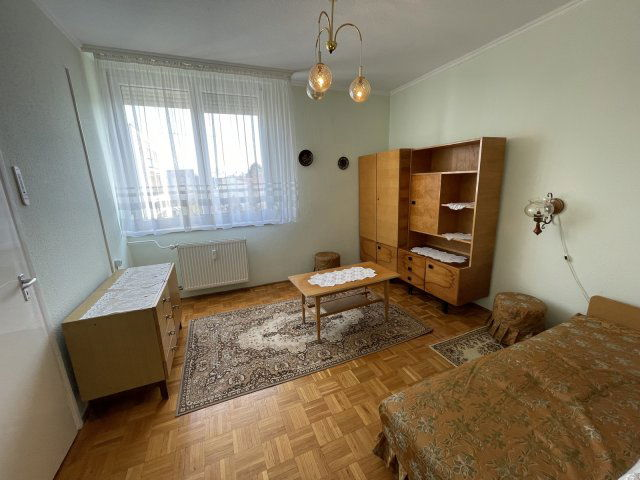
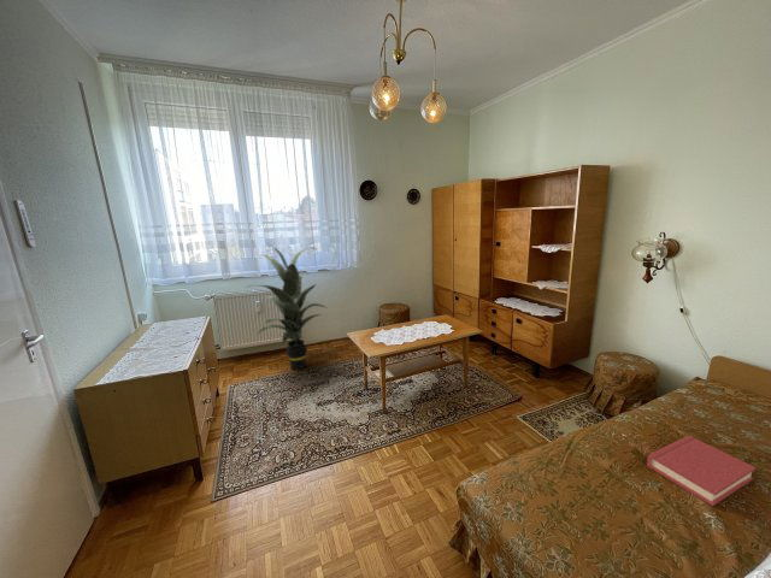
+ hardback book (699, 466)
+ indoor plant (287, 306)
